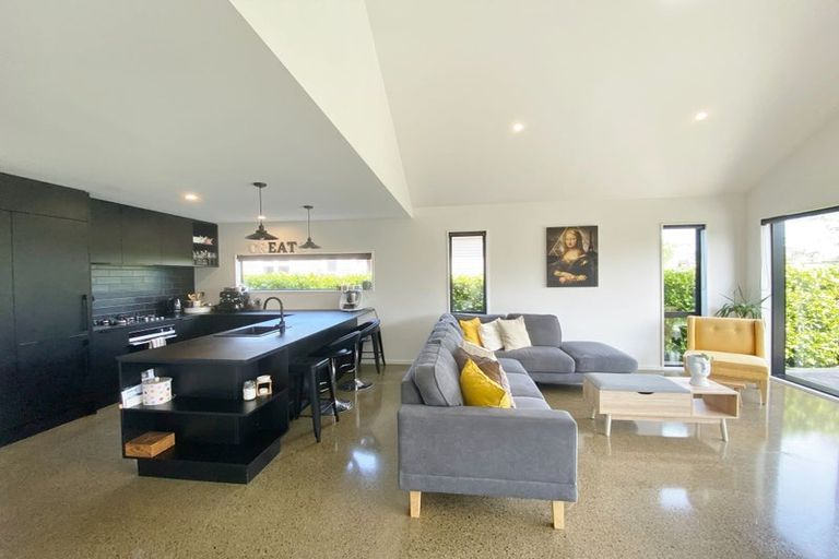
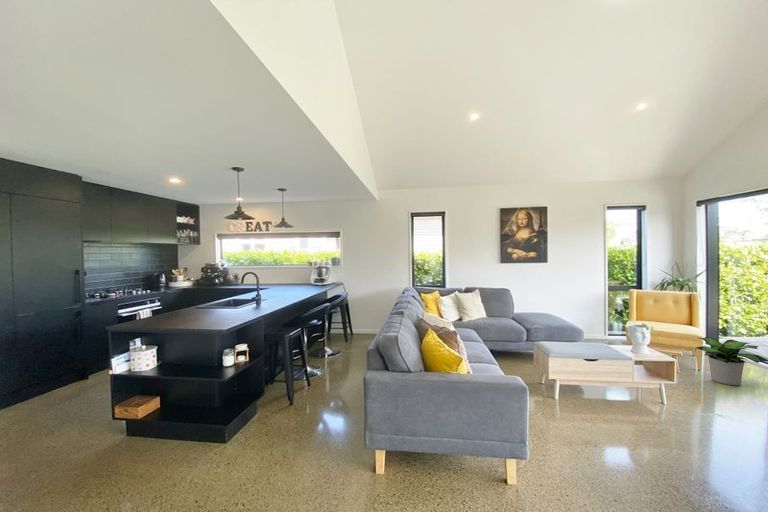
+ potted plant (727, 363)
